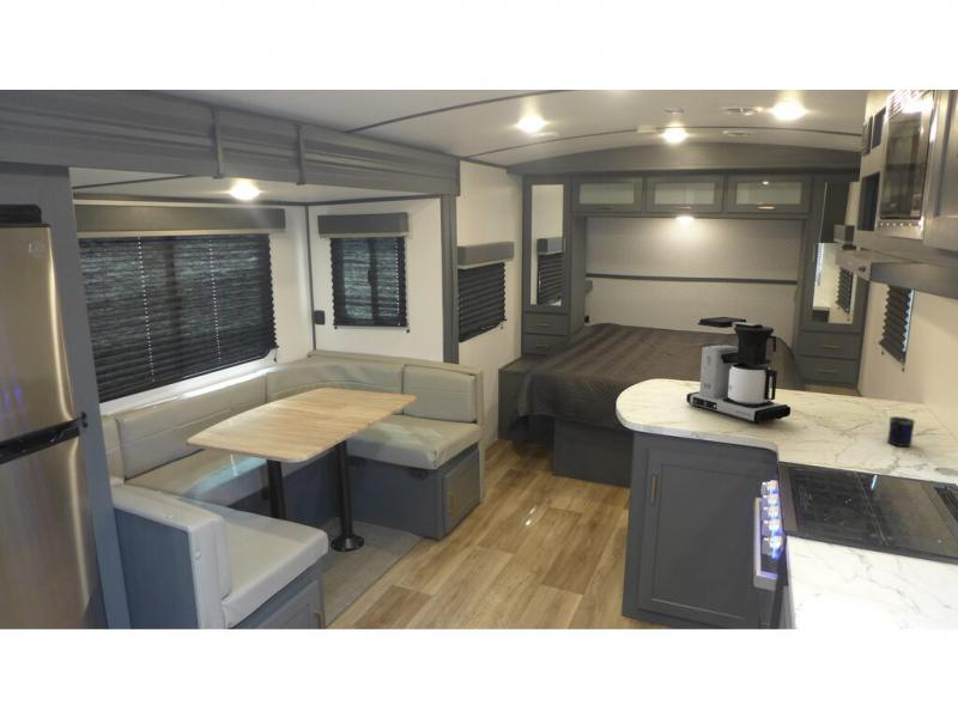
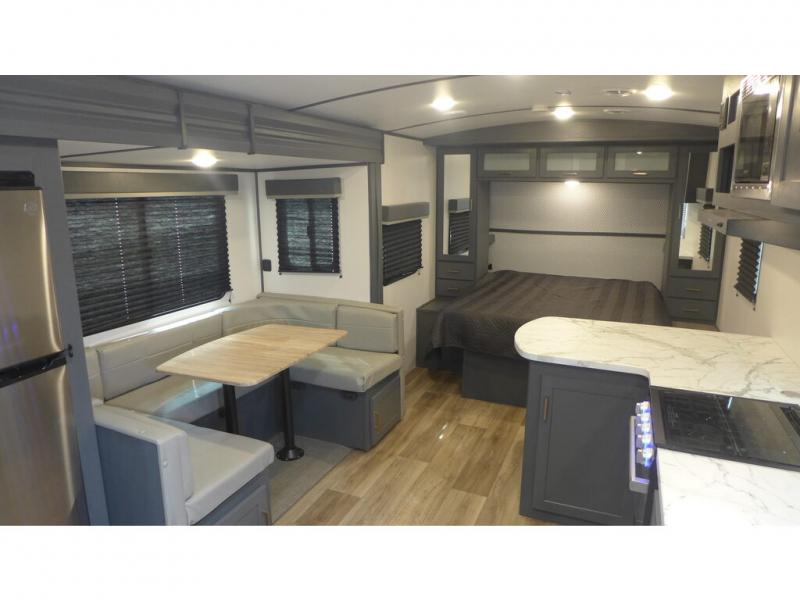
- mug (898, 431)
- coffee maker (739, 367)
